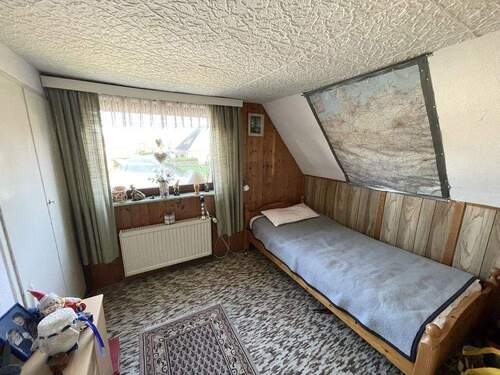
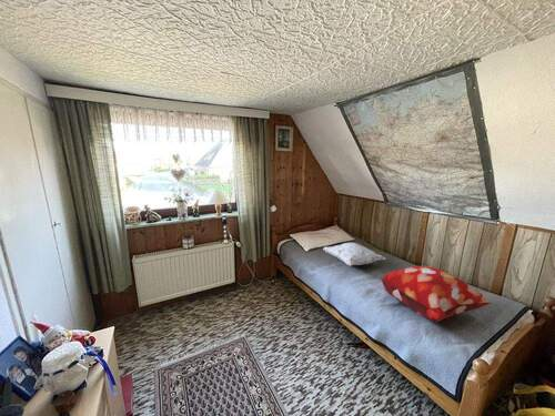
+ decorative pillow (431, 290)
+ decorative pillow (352, 253)
